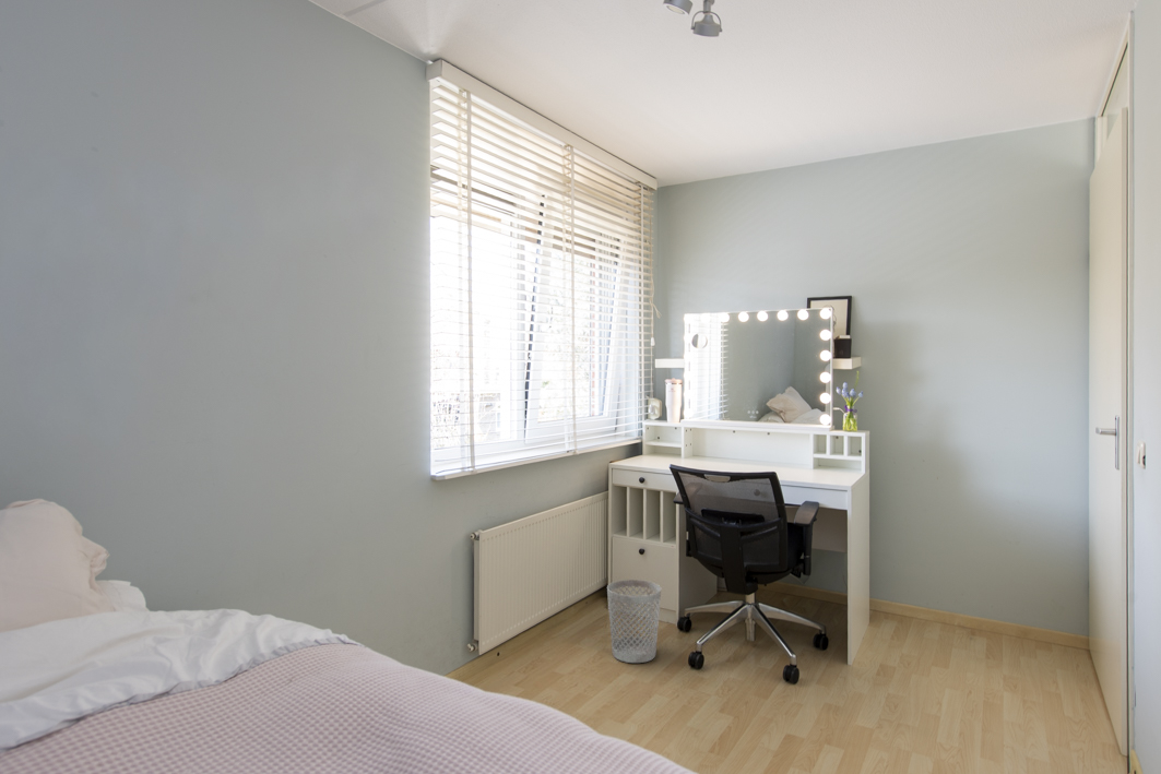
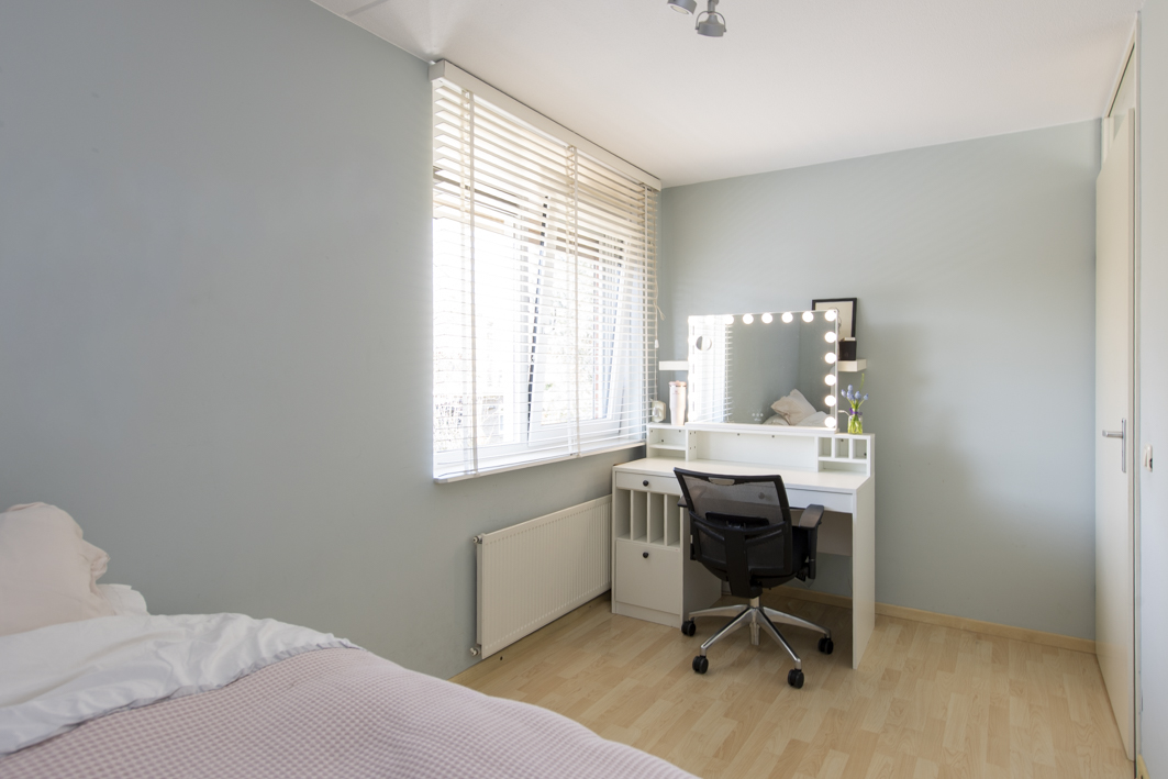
- wastebasket (633, 620)
